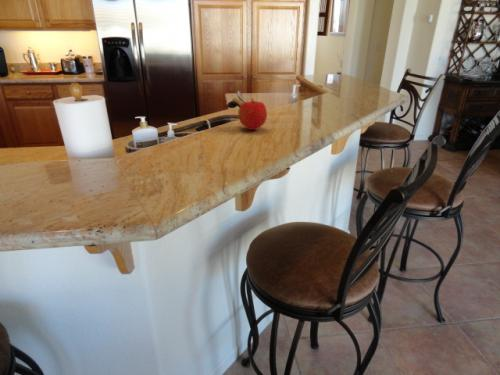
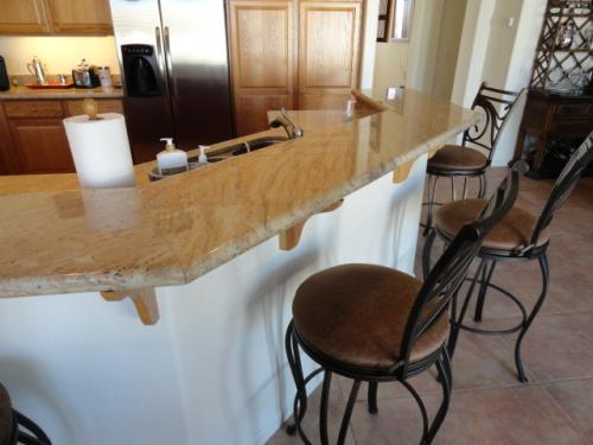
- fruit (252, 114)
